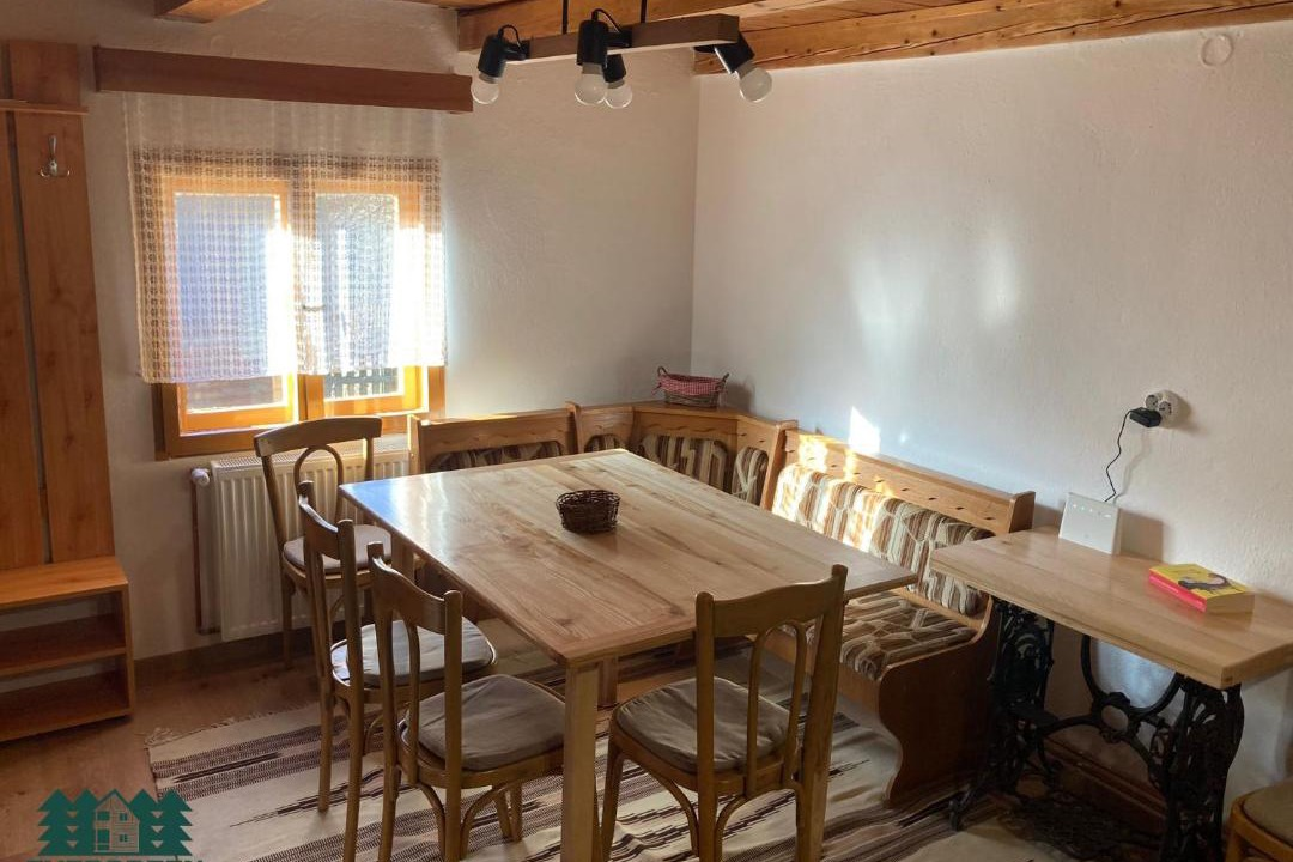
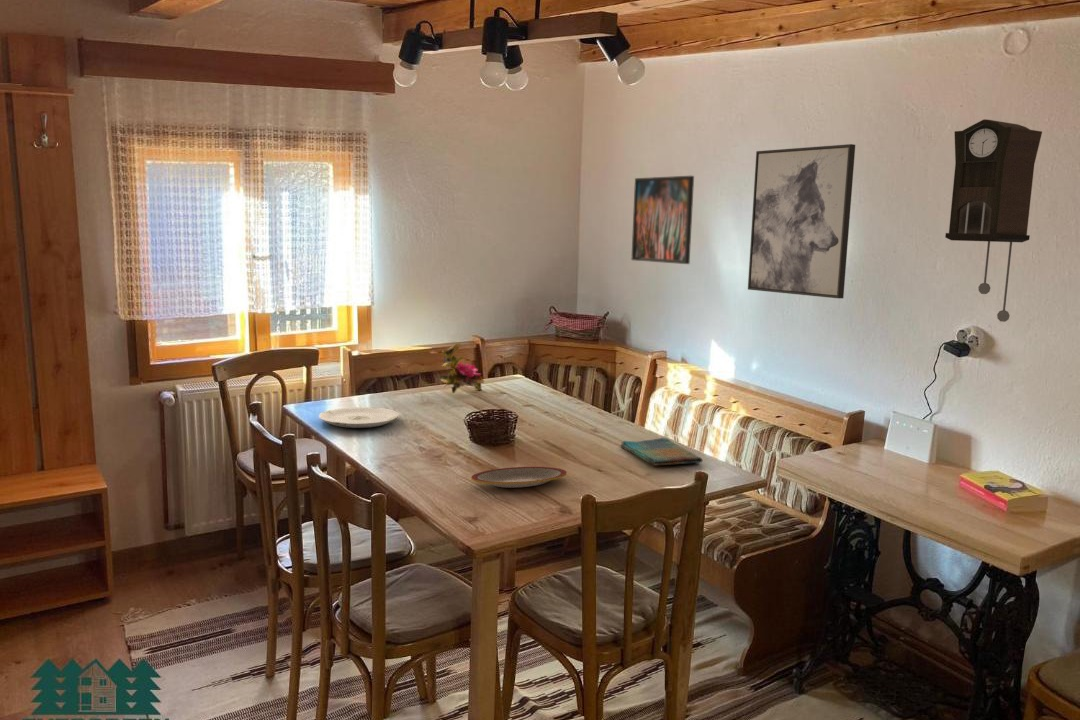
+ wall art (798, 221)
+ plate (359, 418)
+ dish towel (660, 450)
+ plate (519, 478)
+ pendulum clock (988, 223)
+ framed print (661, 219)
+ flower (457, 368)
